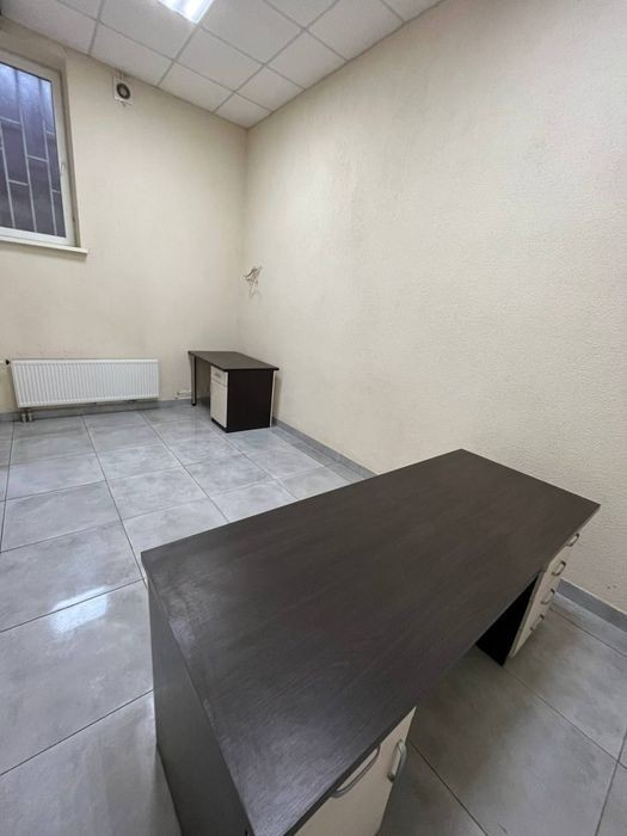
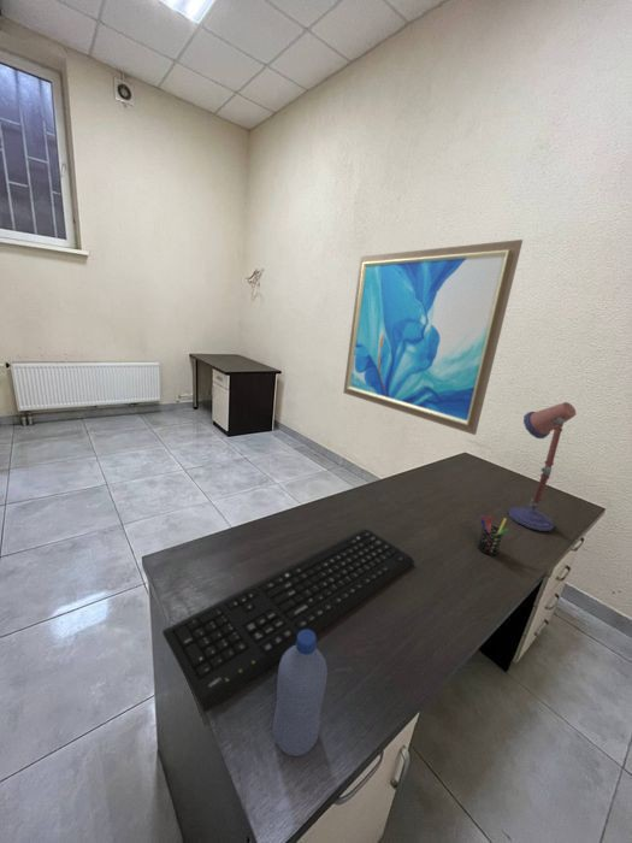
+ desk lamp (544, 461)
+ water bottle (300, 686)
+ pen holder (492, 535)
+ wall art (410, 335)
+ keyboard (309, 589)
